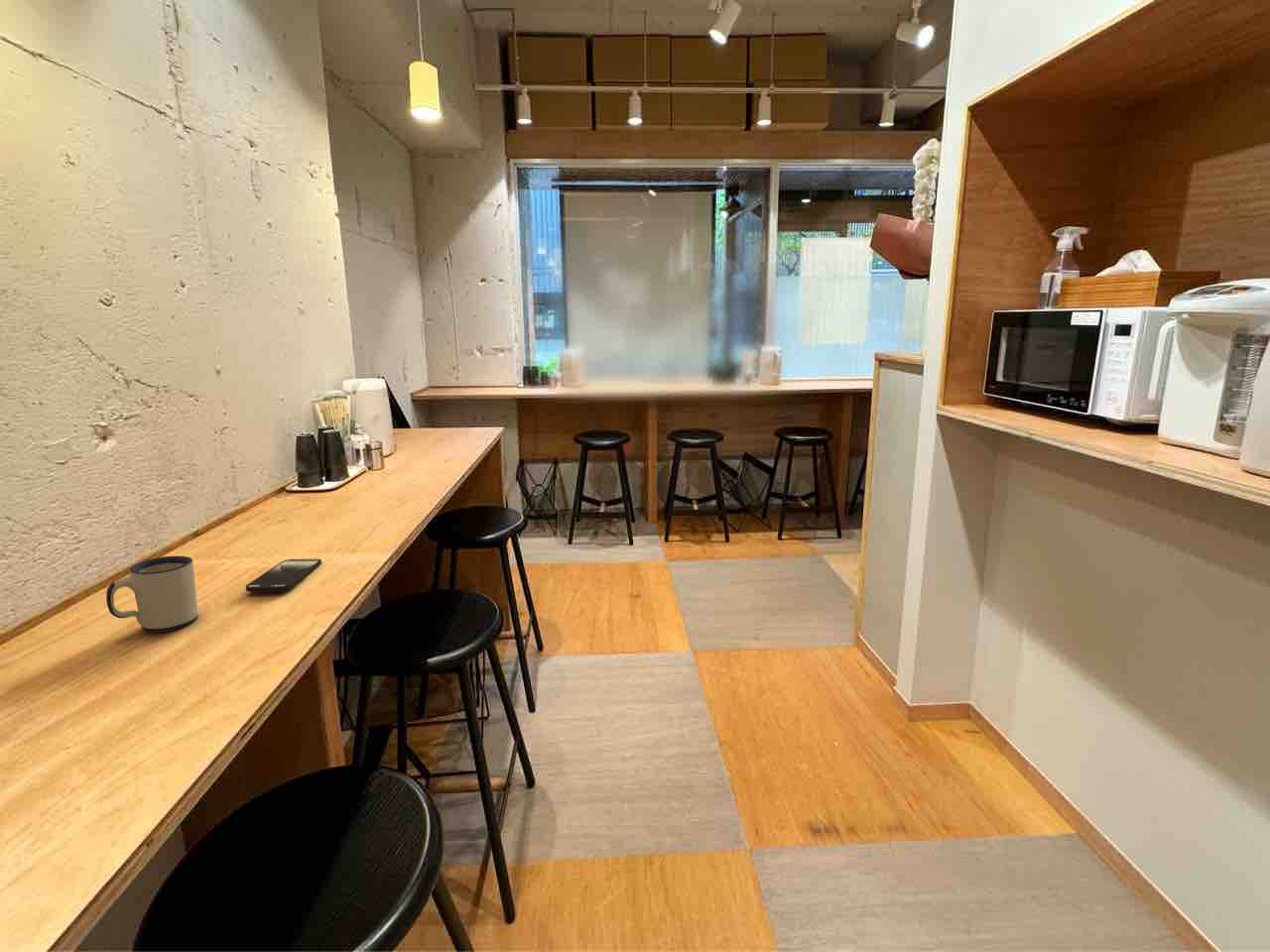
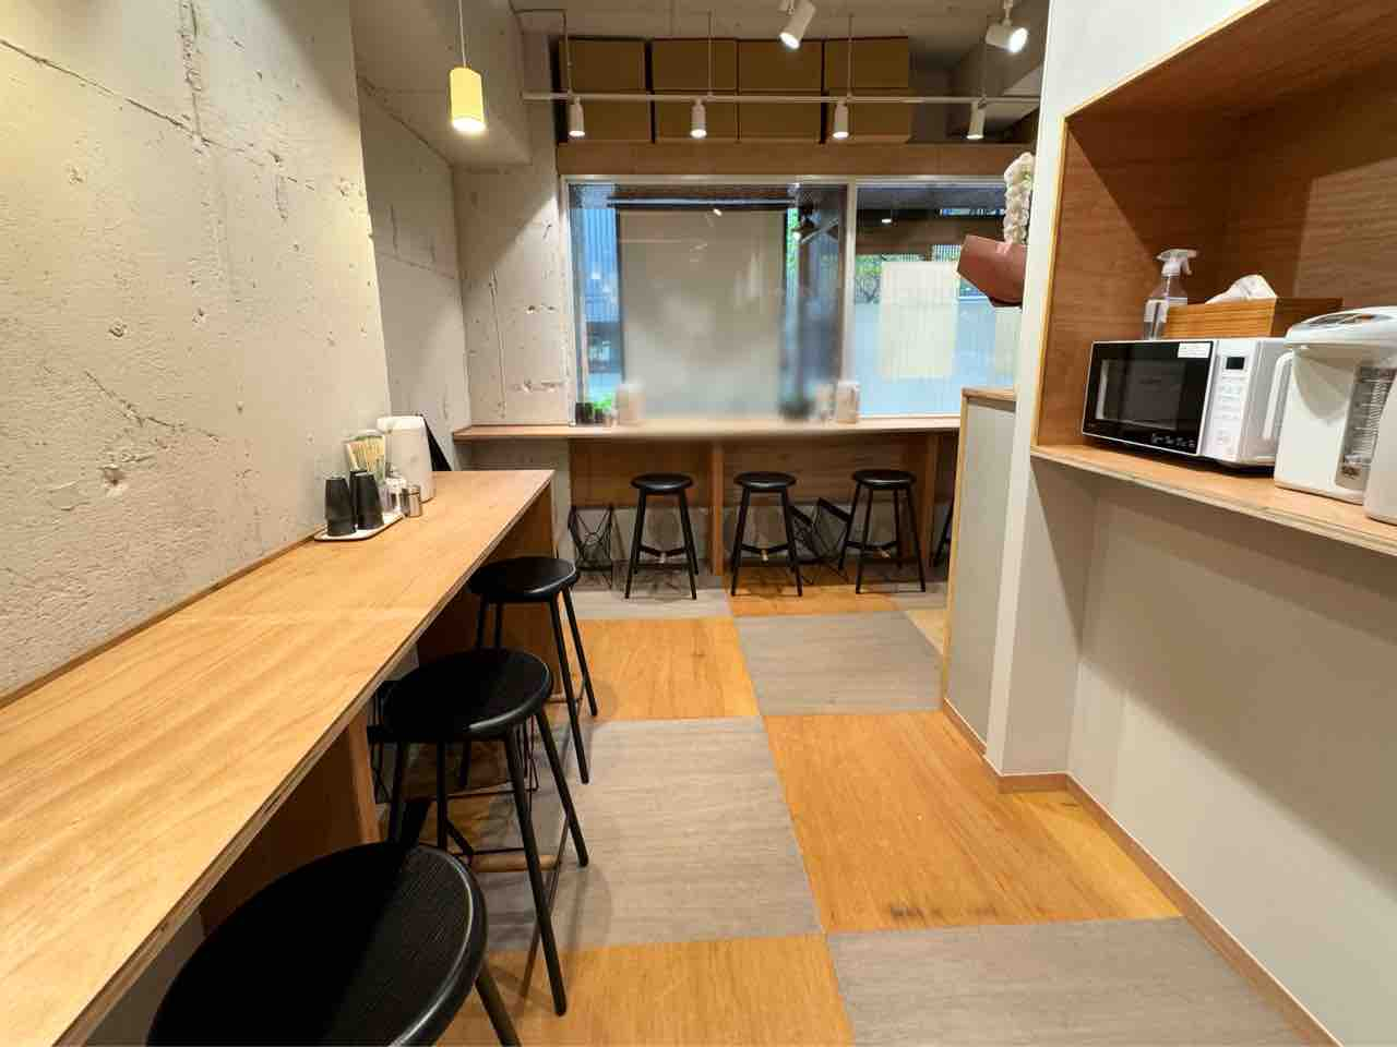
- mug (154, 595)
- smartphone (286, 574)
